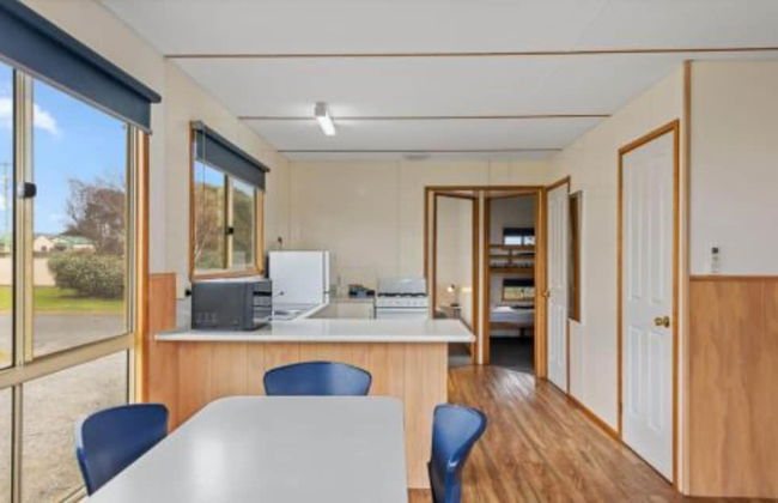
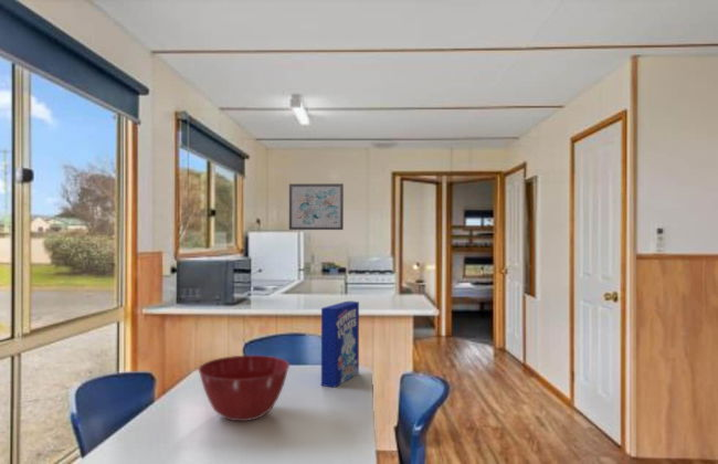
+ mixing bowl (244, 389)
+ wall art (316, 207)
+ cereal box (340, 341)
